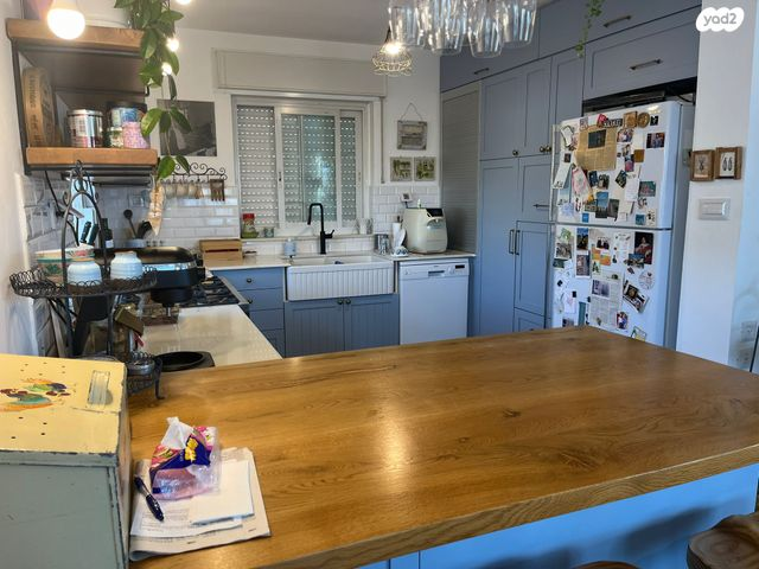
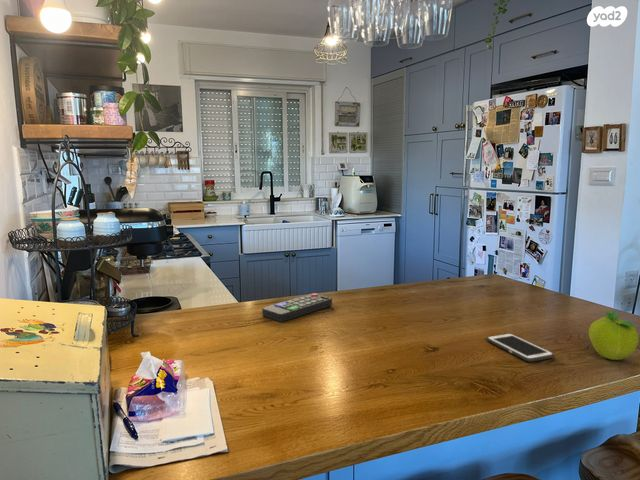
+ fruit (612, 336)
+ cell phone (518, 346)
+ remote control (298, 306)
